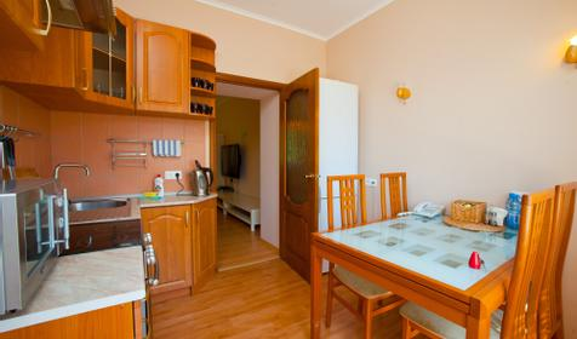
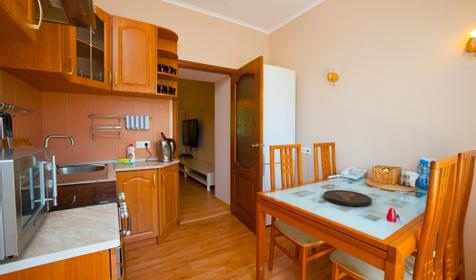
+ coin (346, 197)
